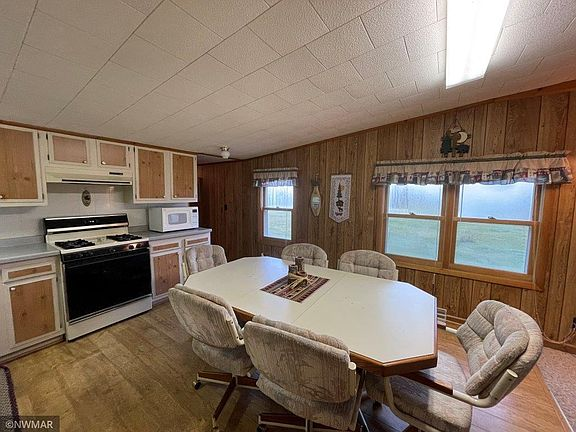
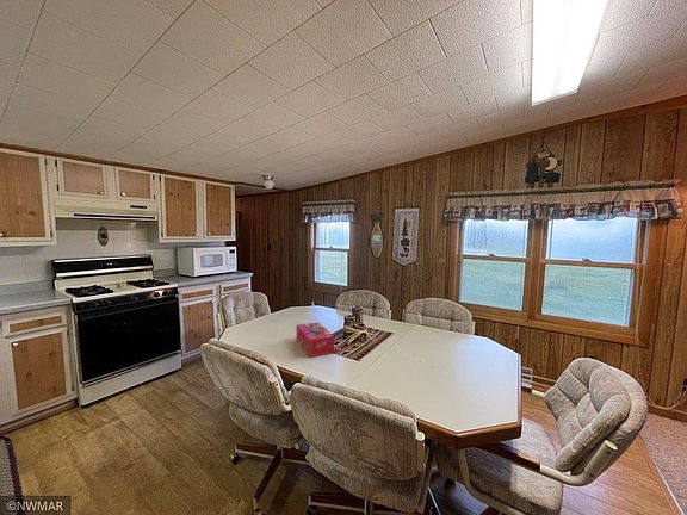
+ tissue box (314, 337)
